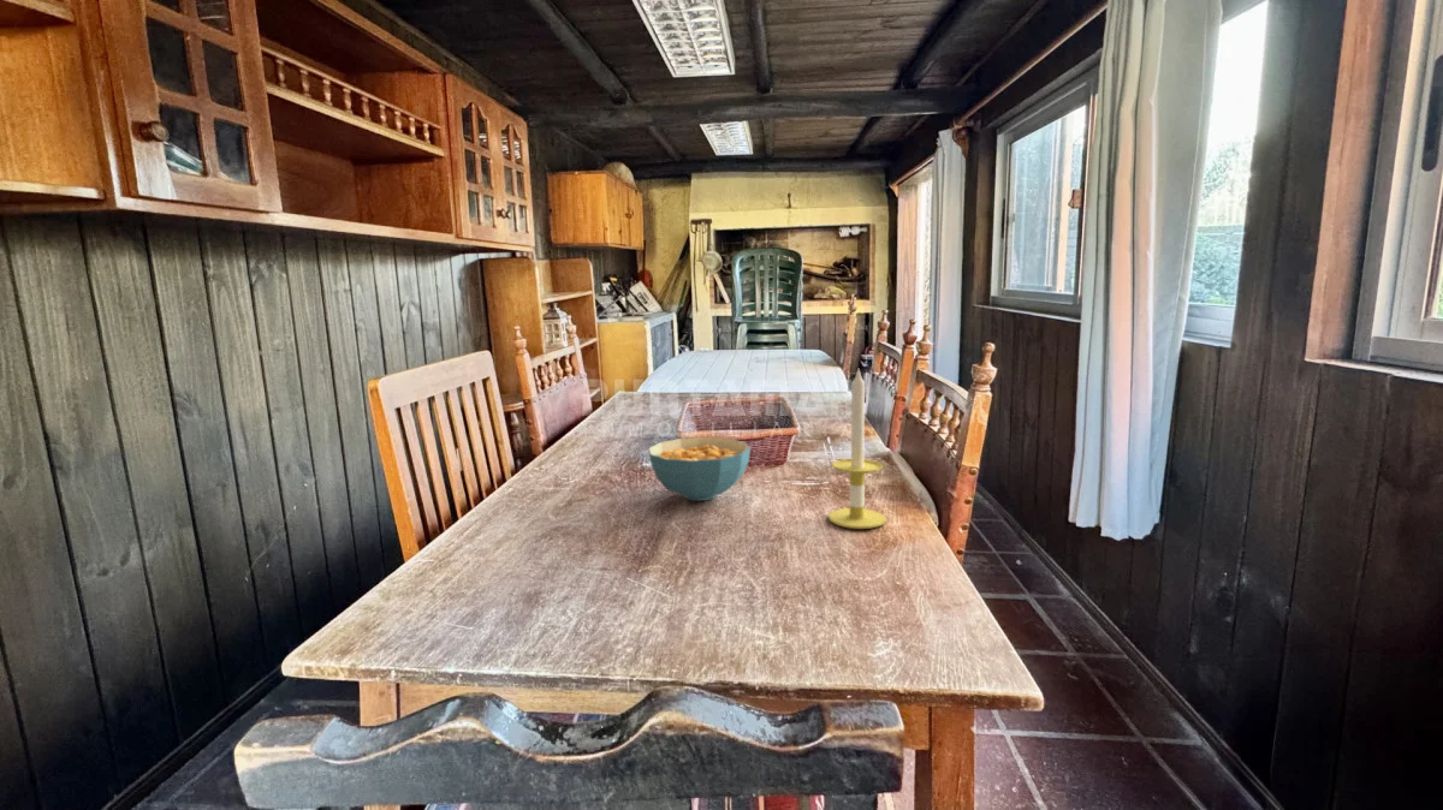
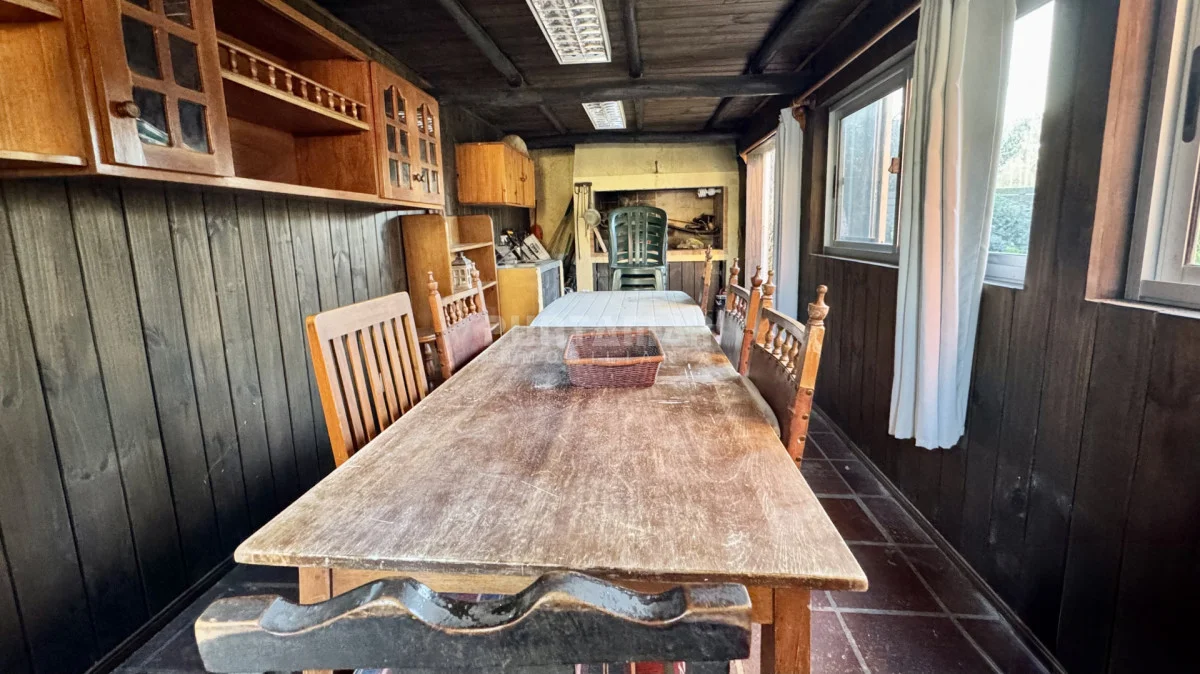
- candle (857, 443)
- cereal bowl (699, 471)
